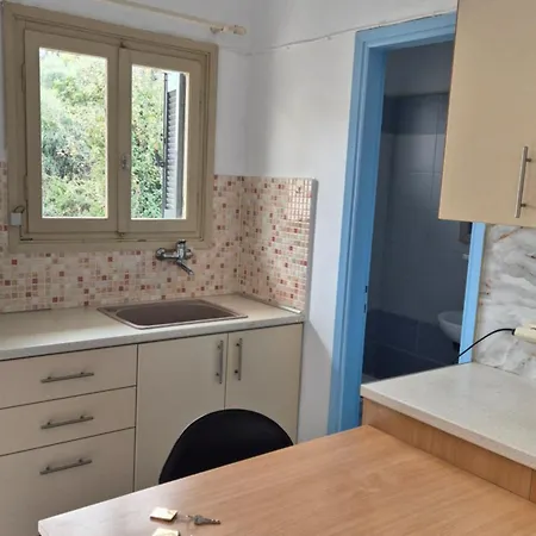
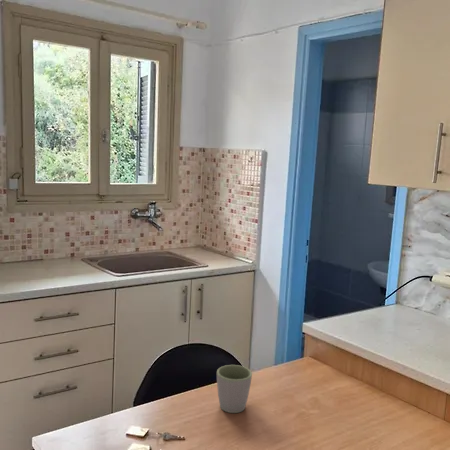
+ mug (235, 386)
